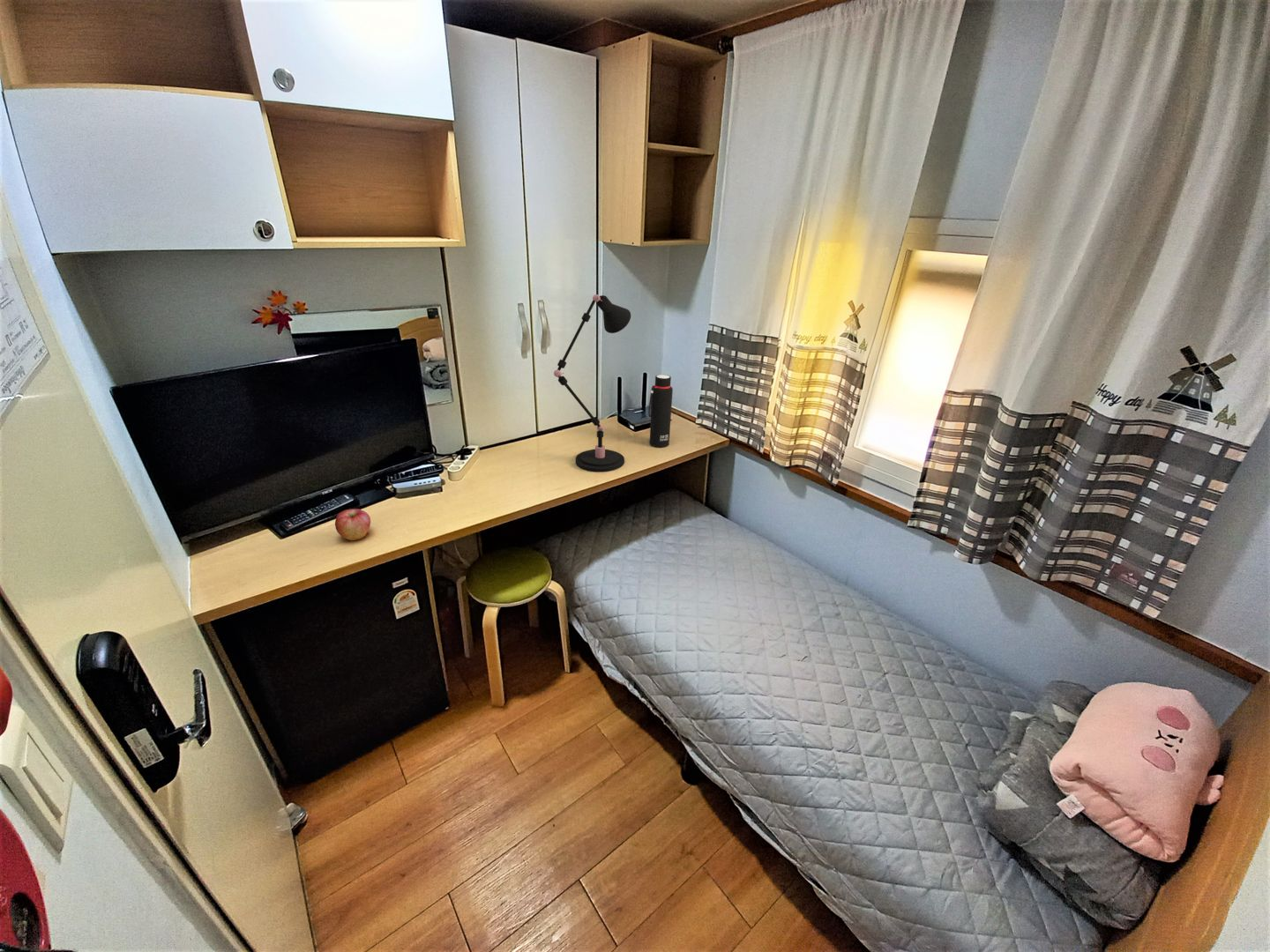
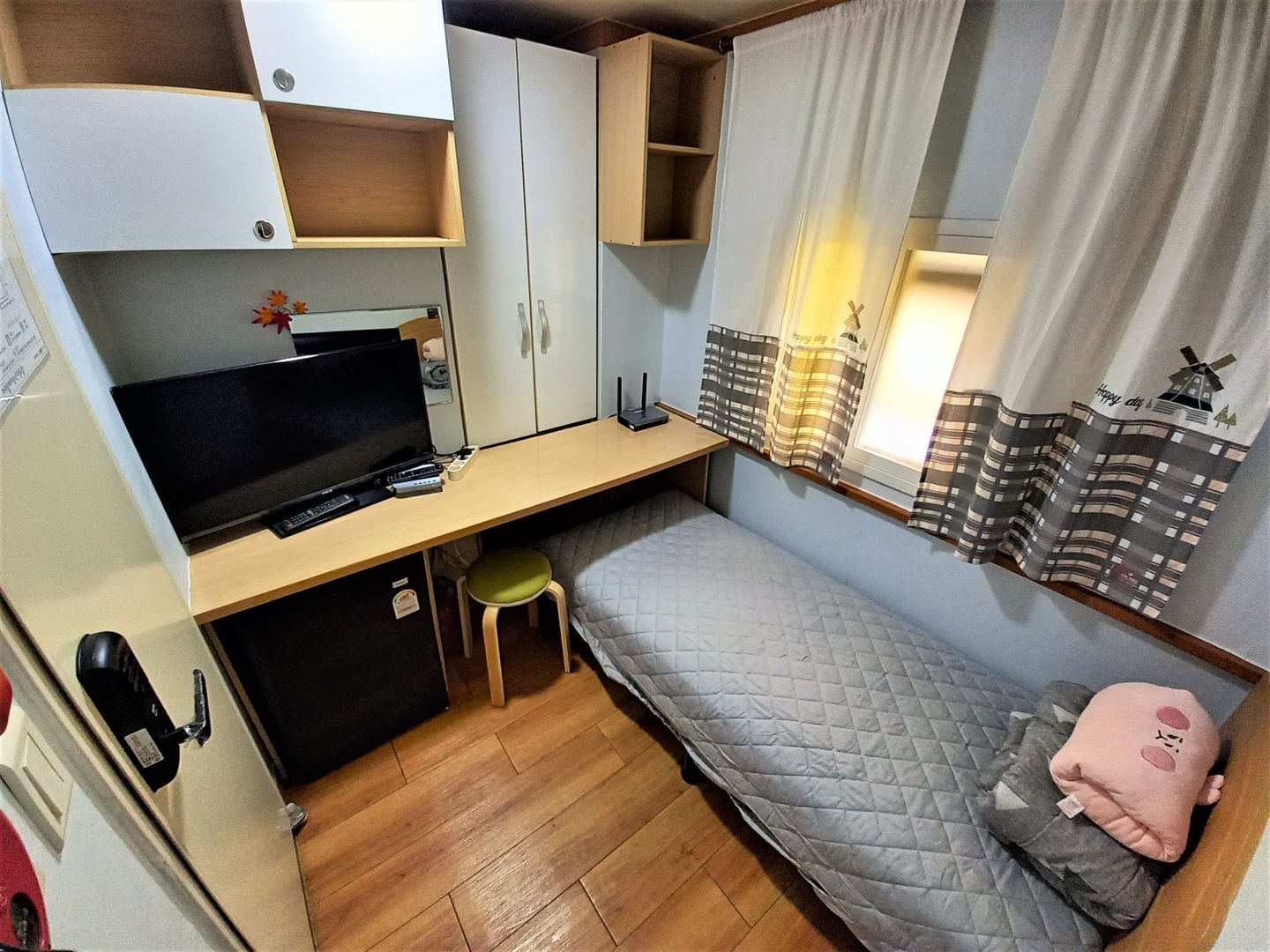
- desk lamp (576, 395)
- water bottle (659, 411)
- apple (353, 524)
